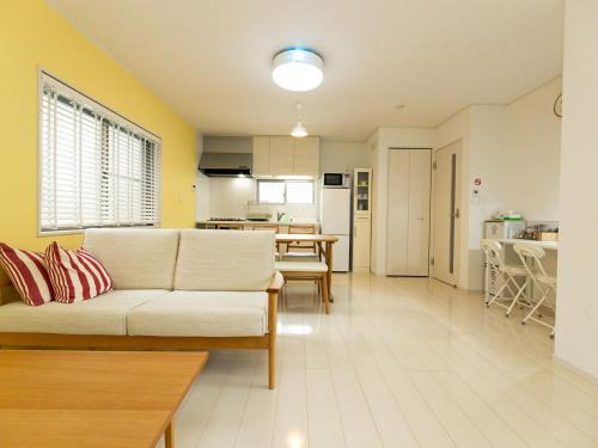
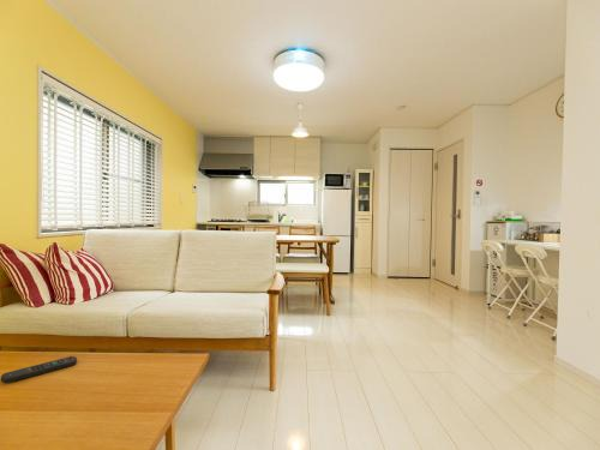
+ remote control (41, 367)
